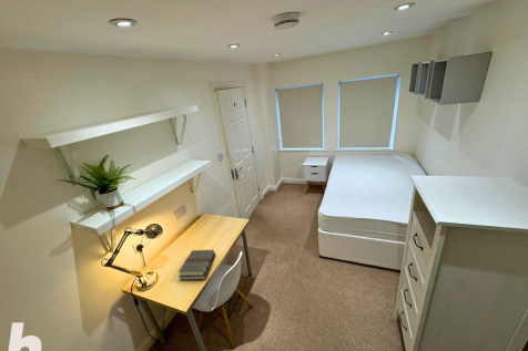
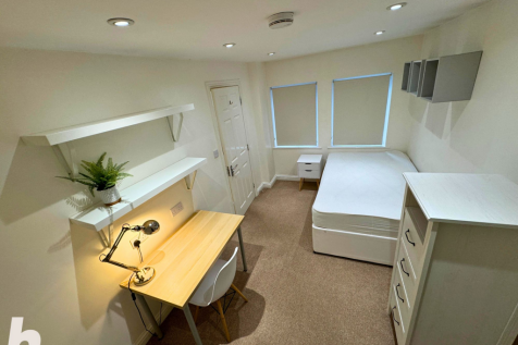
- book (197, 264)
